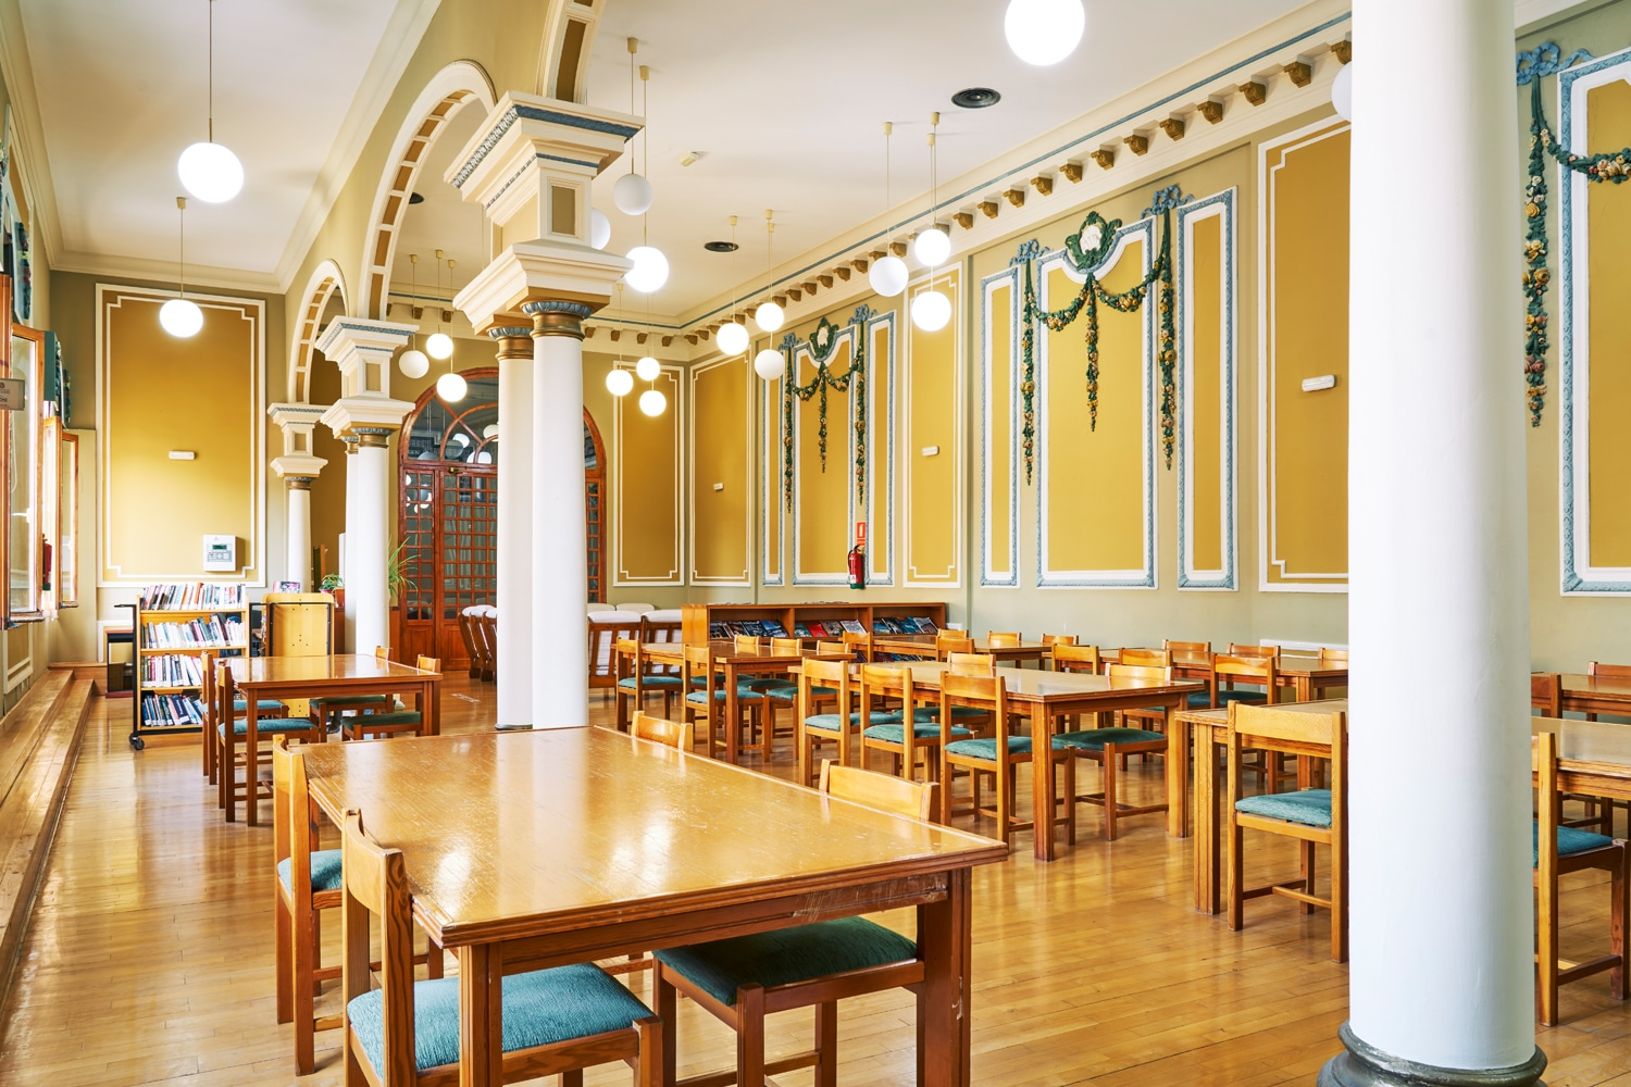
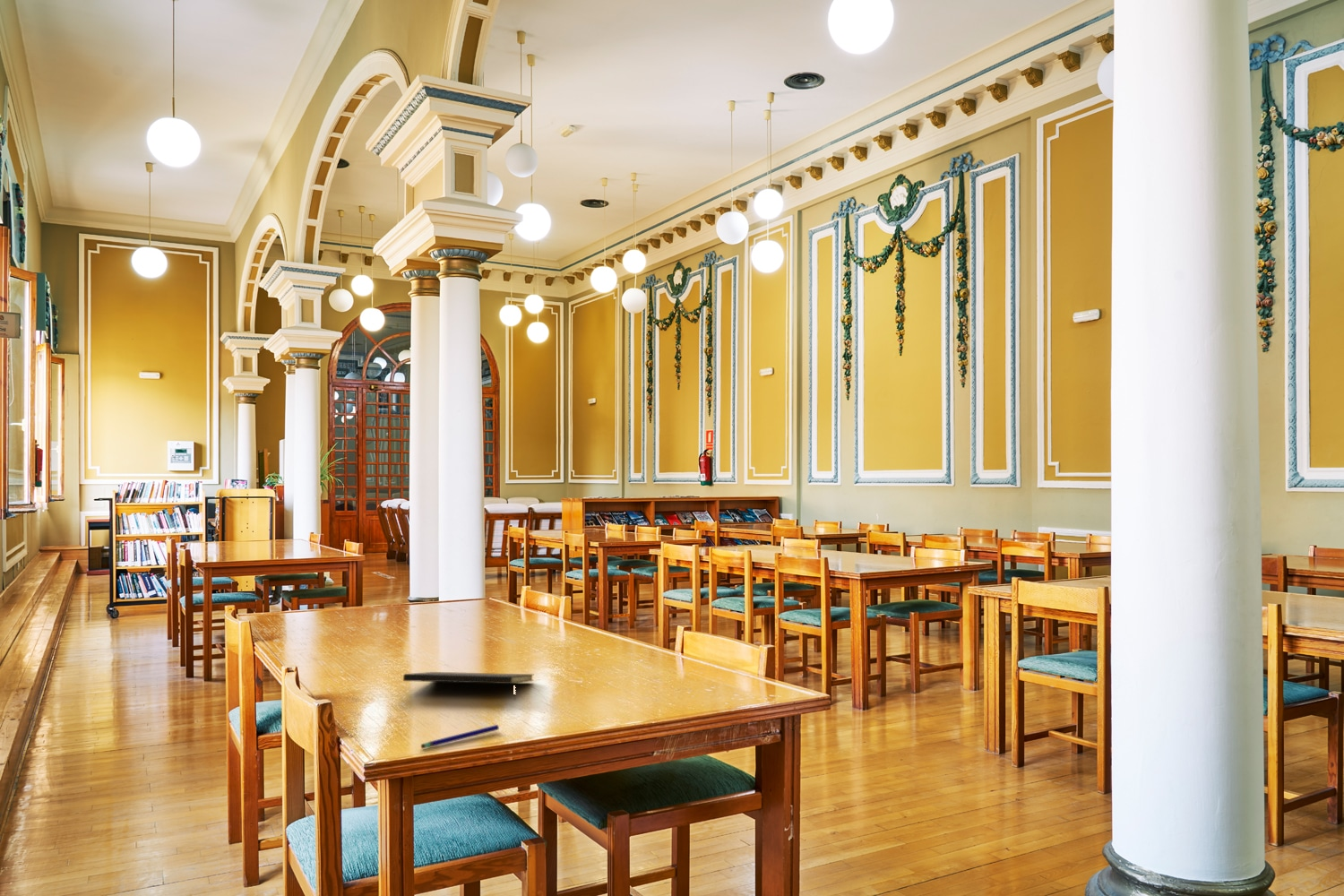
+ notepad (470, 677)
+ pen (461, 737)
